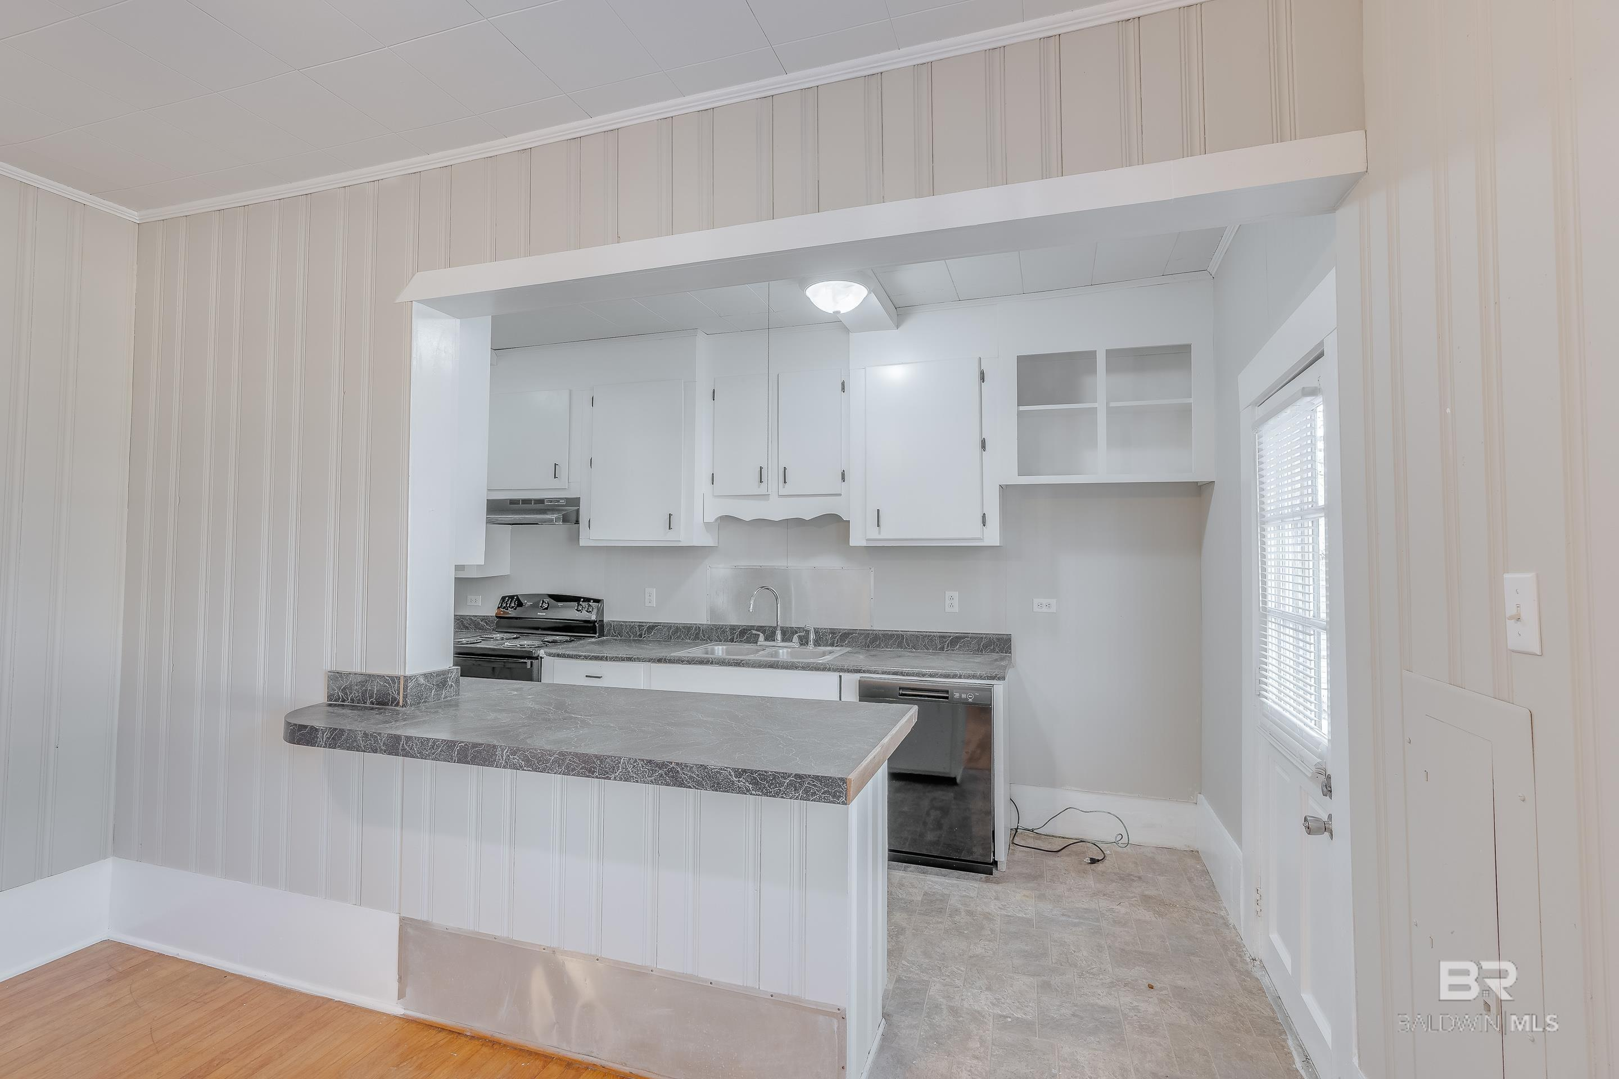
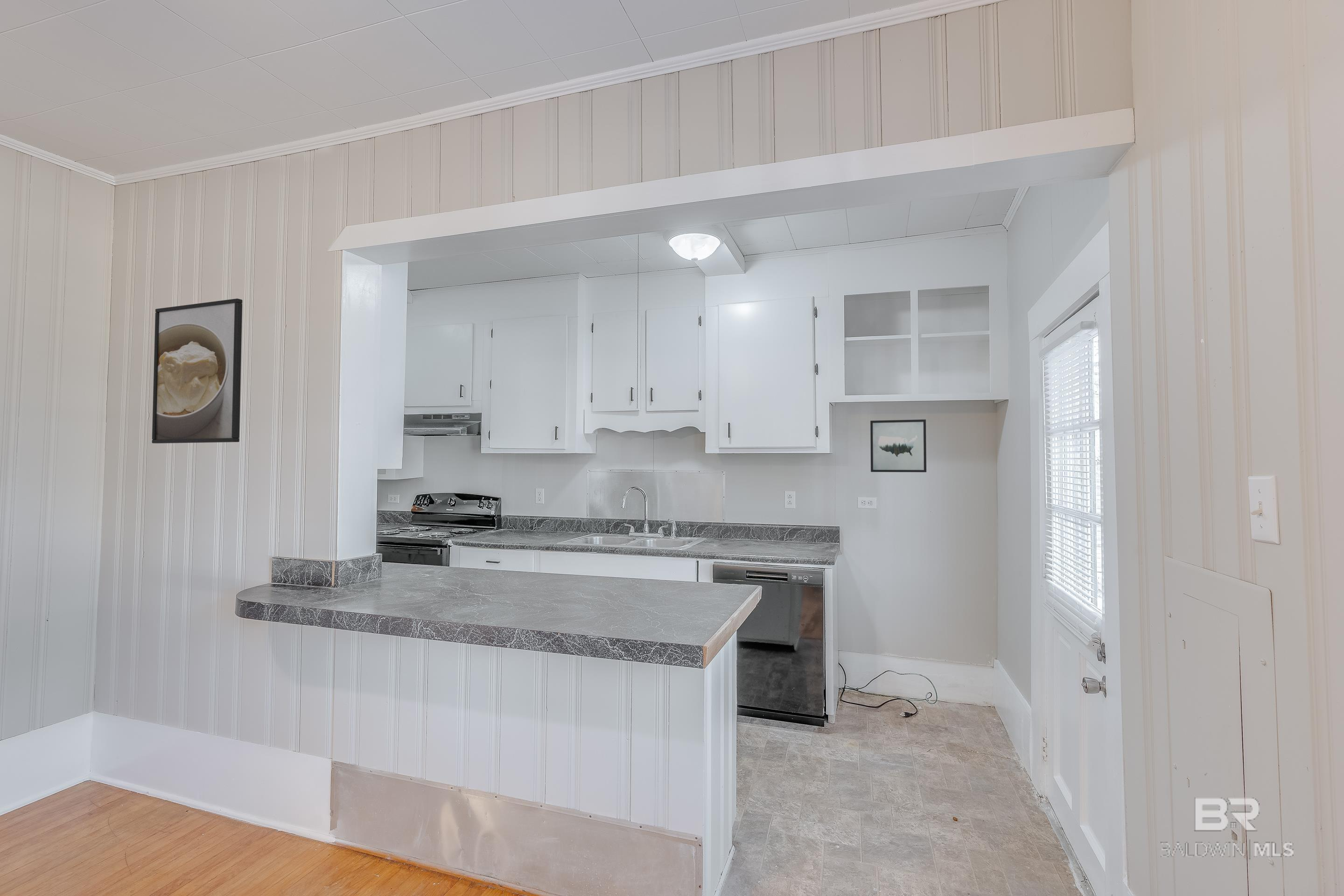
+ wall art (898, 446)
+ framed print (196, 373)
